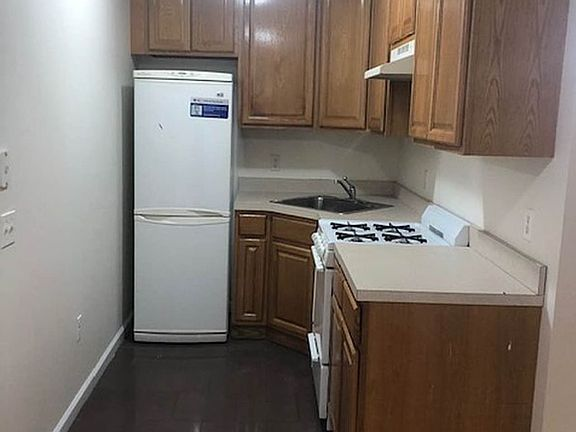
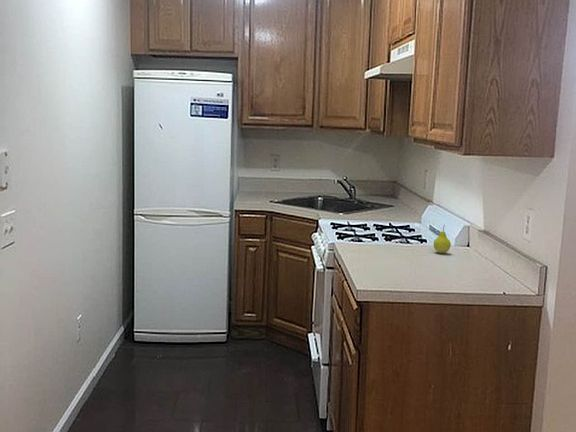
+ fruit (442, 238)
